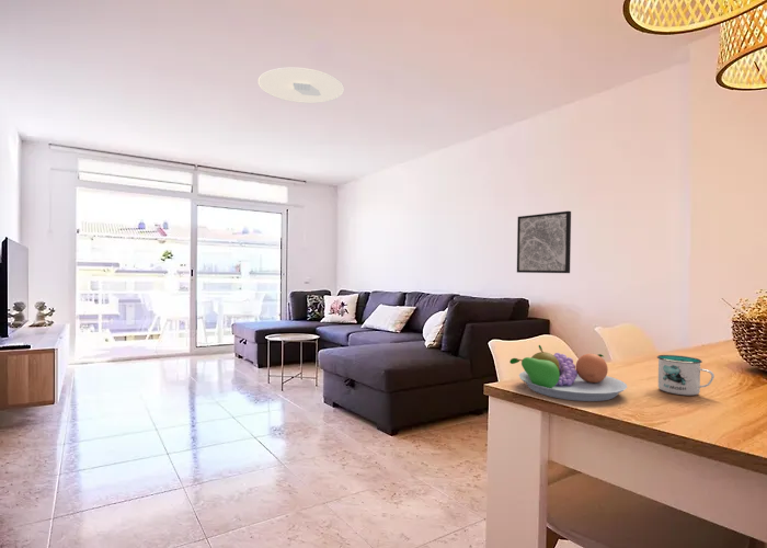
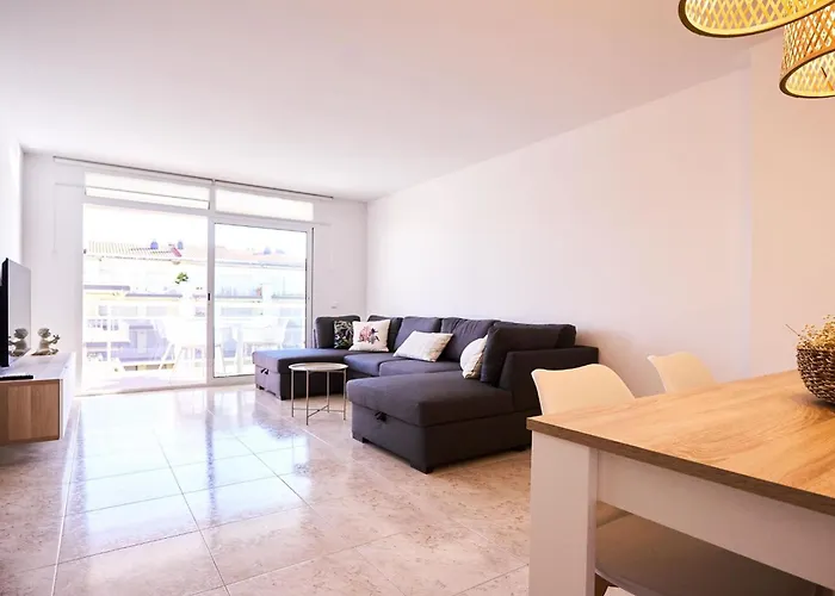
- ceiling light (301, 82)
- wall art (542, 243)
- fruit bowl (565, 369)
- mug (684, 375)
